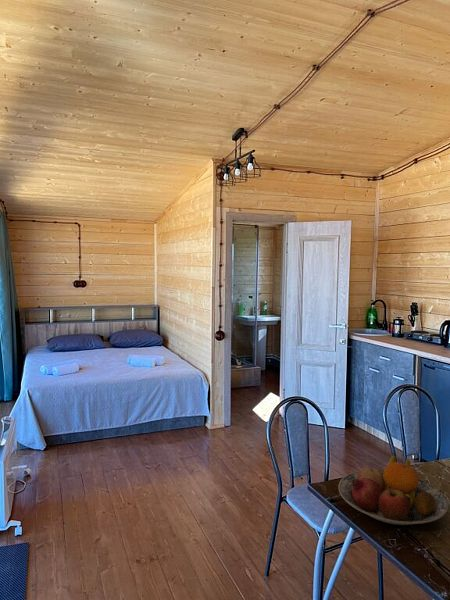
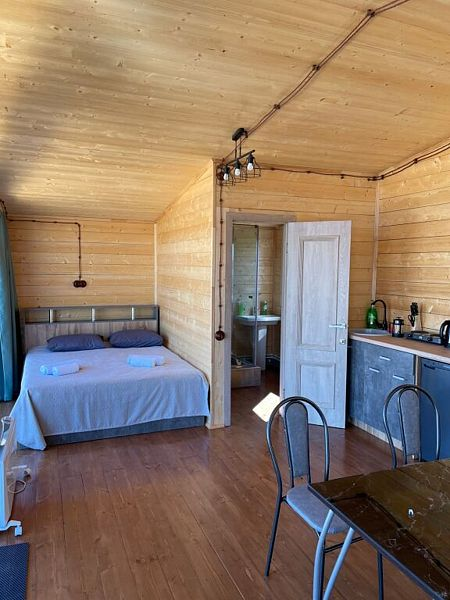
- fruit bowl (391, 489)
